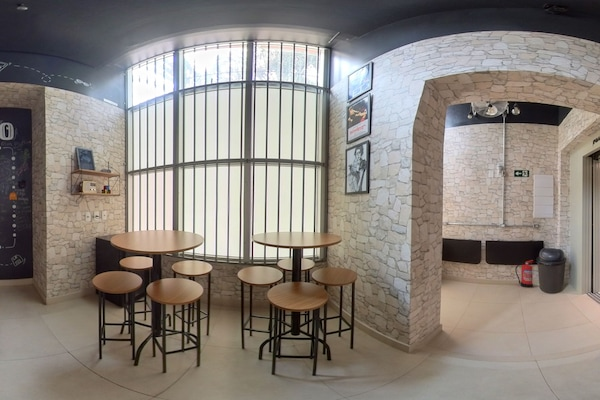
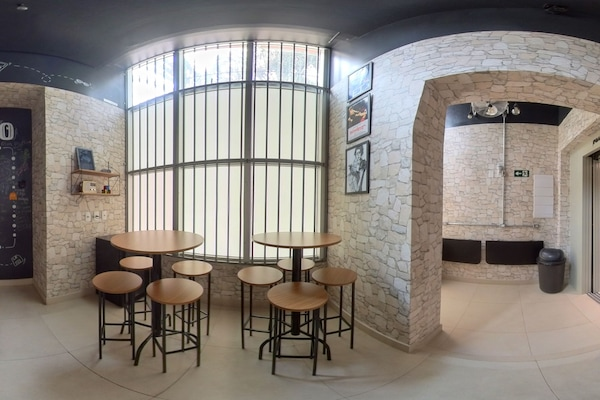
- fire extinguisher (524, 272)
